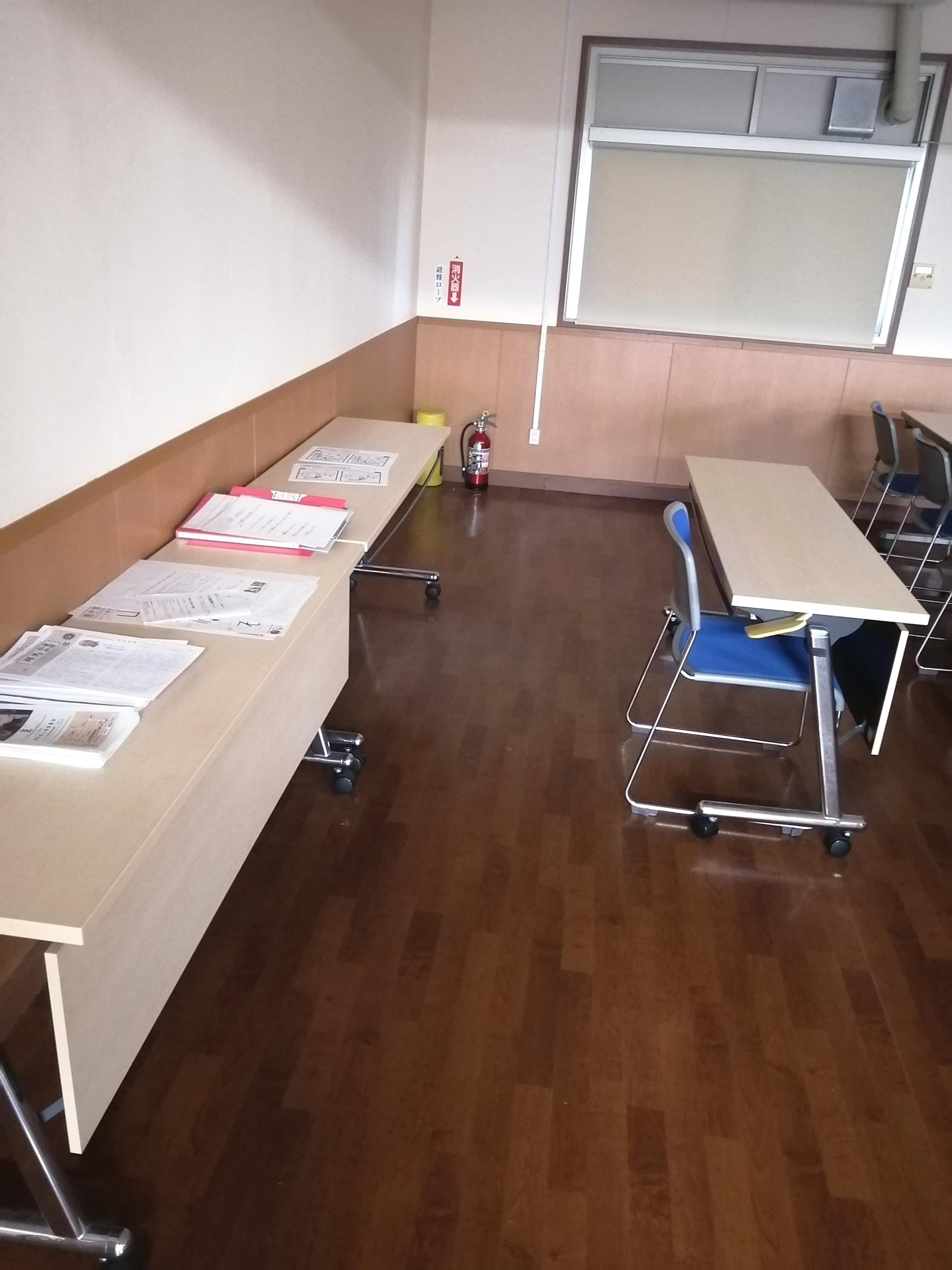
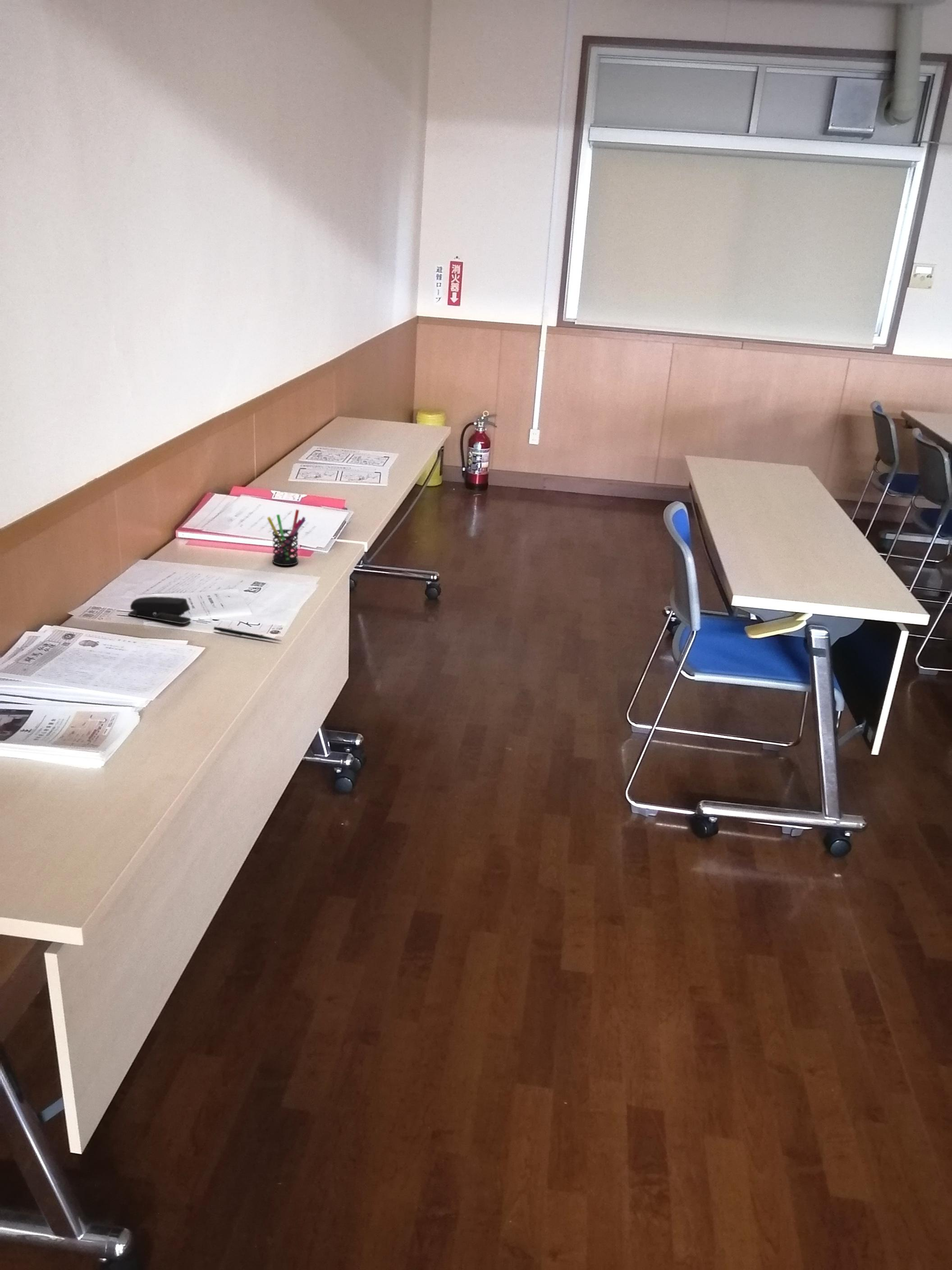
+ stapler (159, 606)
+ pen holder (285, 536)
+ pen (247, 634)
